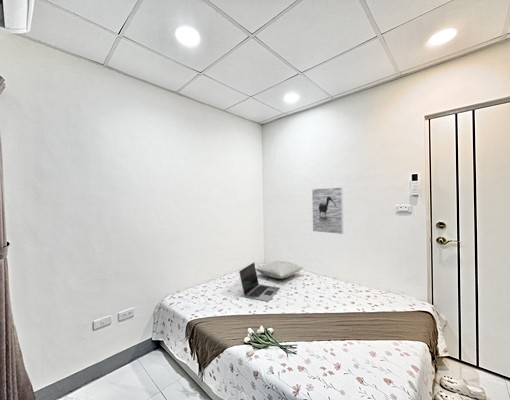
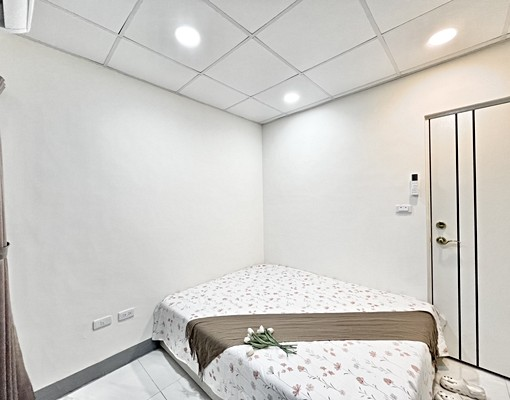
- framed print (327, 210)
- pillow (278, 268)
- laptop (257, 280)
